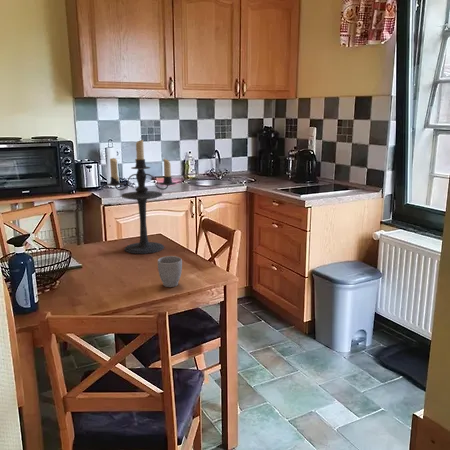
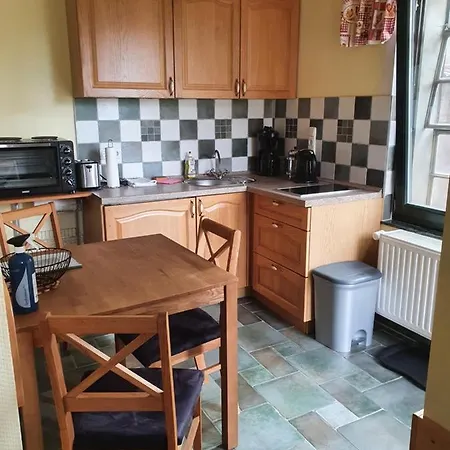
- candle holder (142, 195)
- mug (171, 270)
